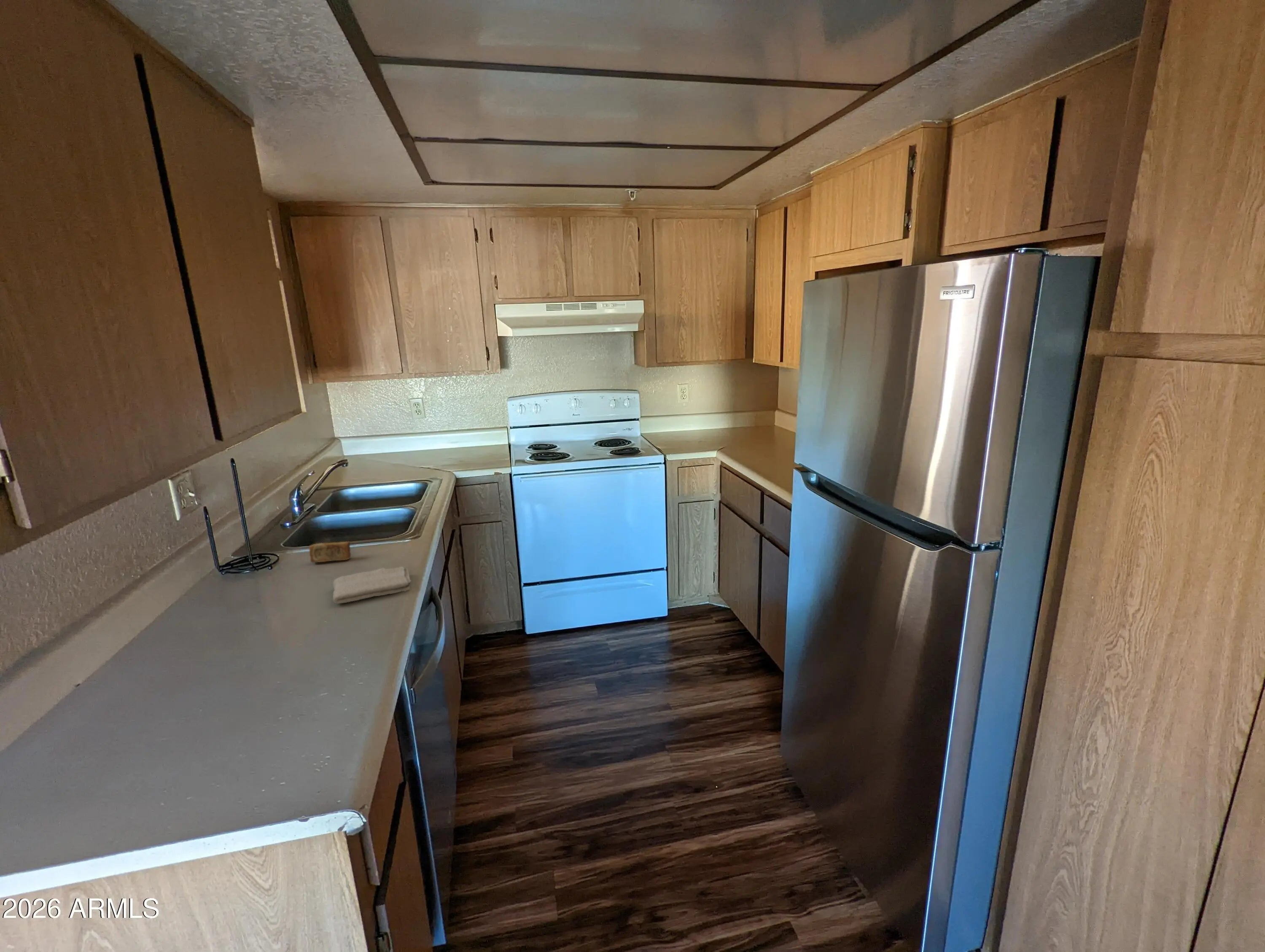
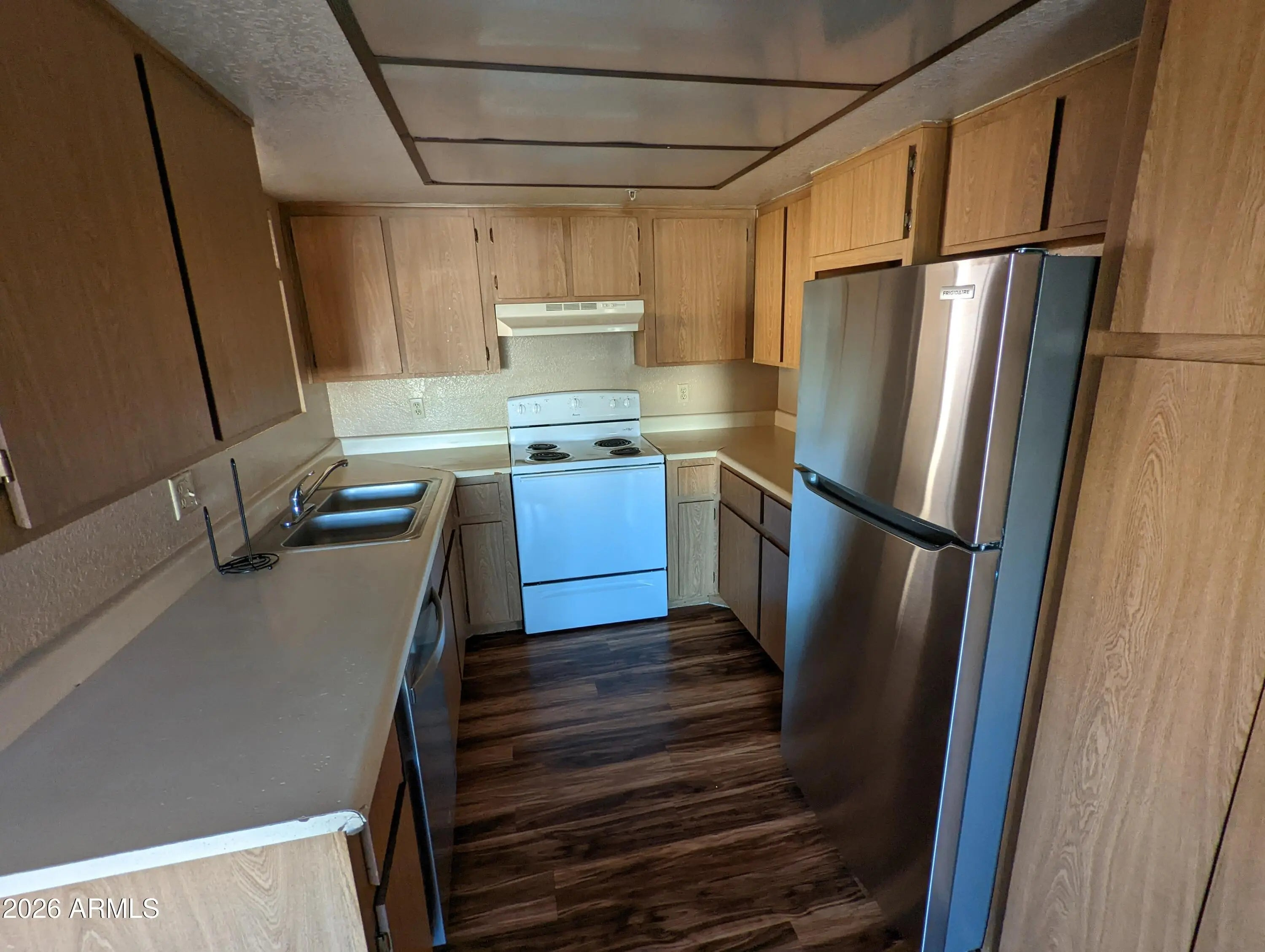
- washcloth (372, 584)
- soap bar (330, 552)
